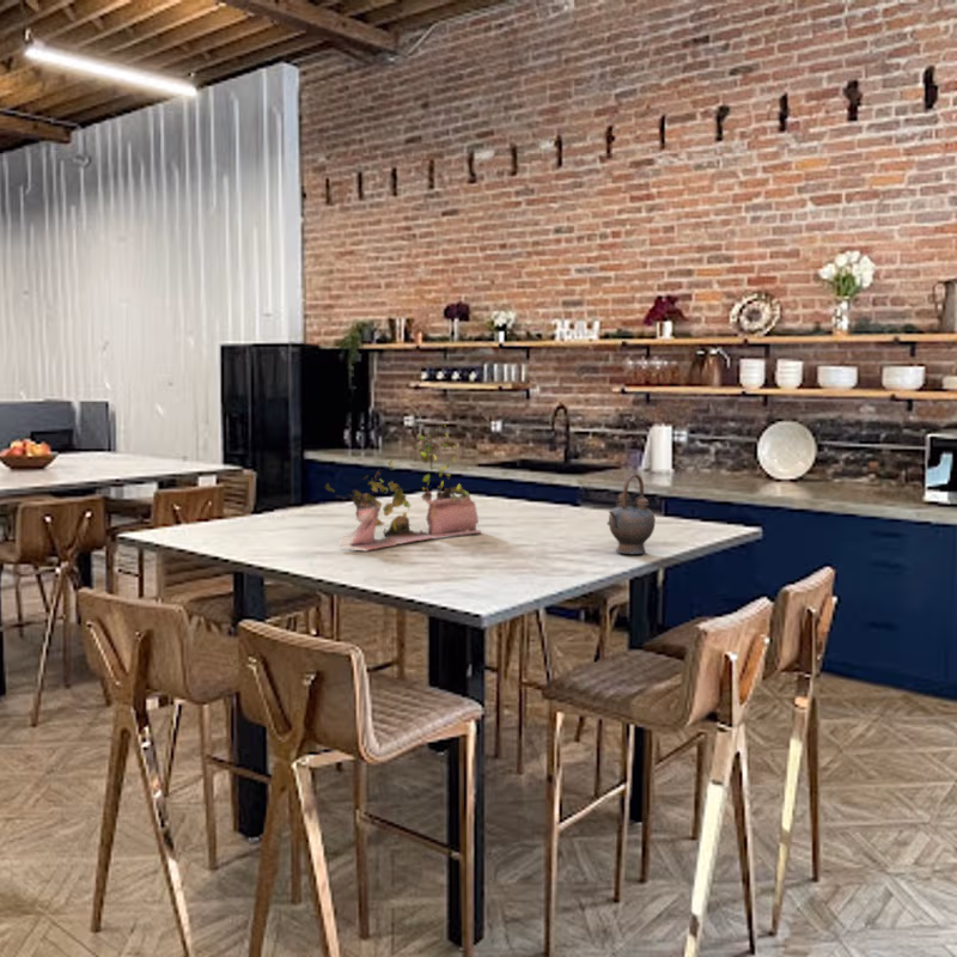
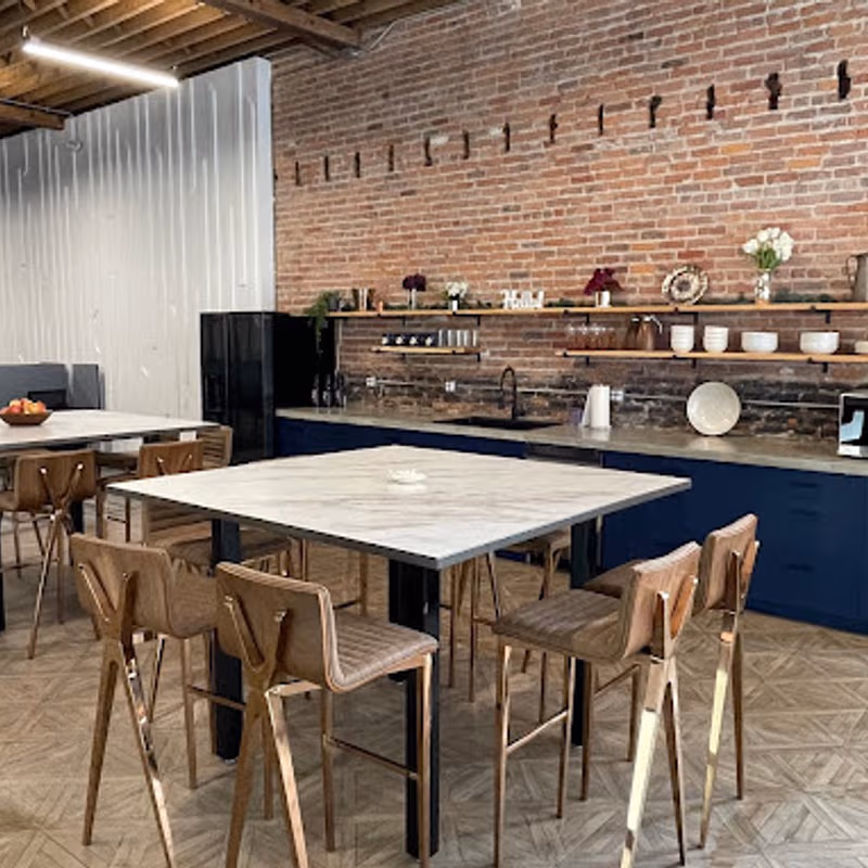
- teapot (628, 513)
- plant pot (402, 487)
